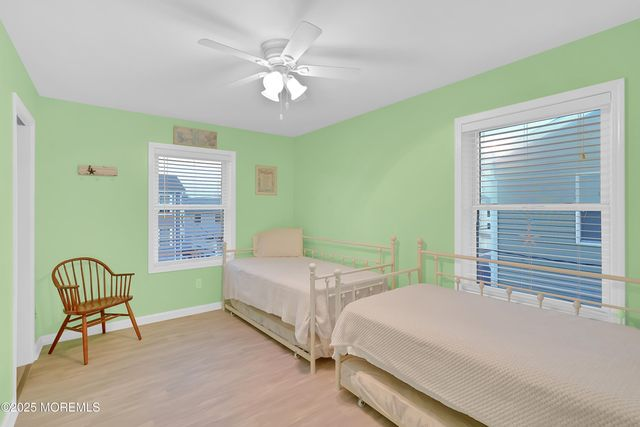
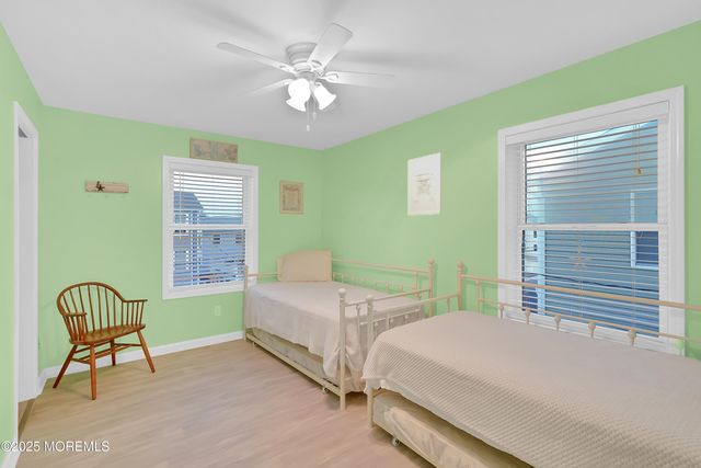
+ wall art (423, 185)
